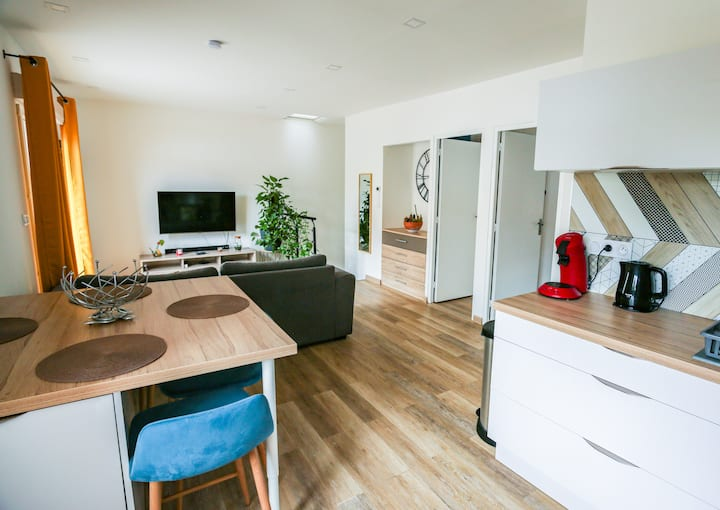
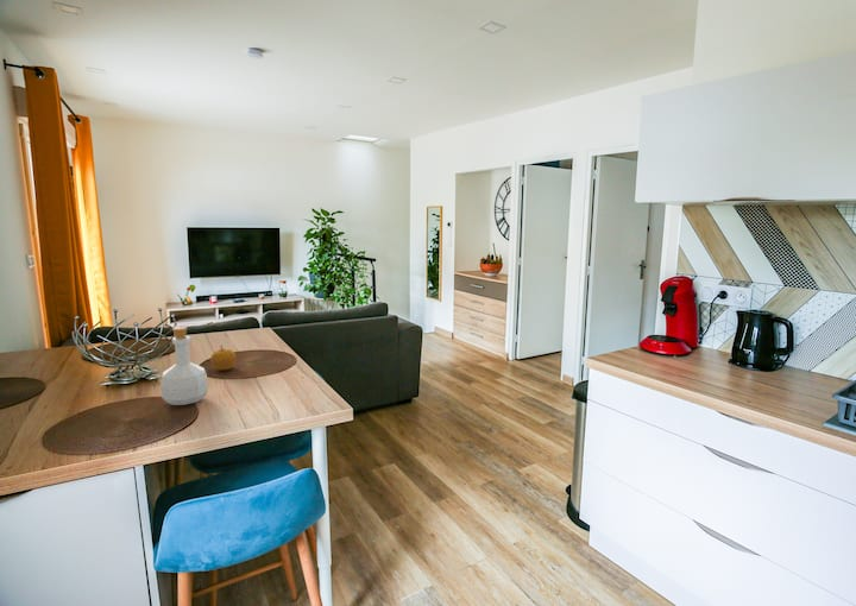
+ bottle (183, 364)
+ fruit (222, 356)
